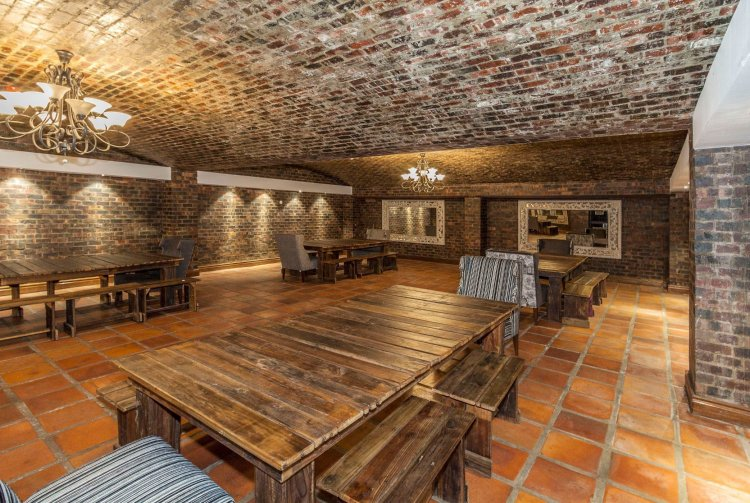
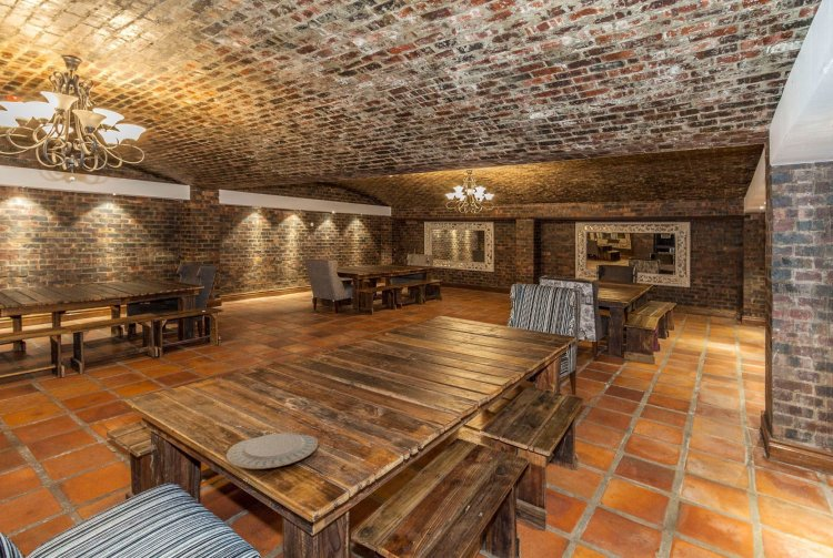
+ chinaware (273, 446)
